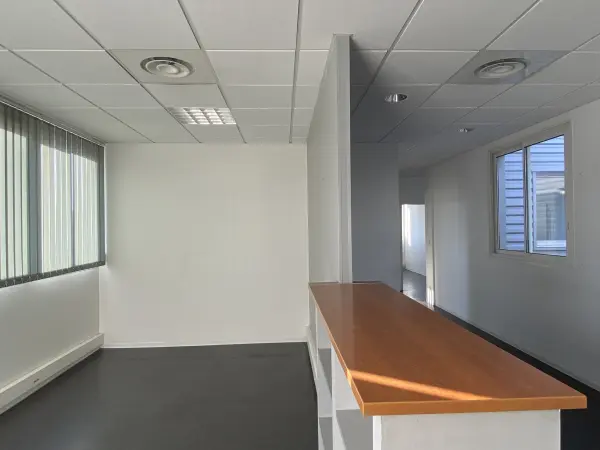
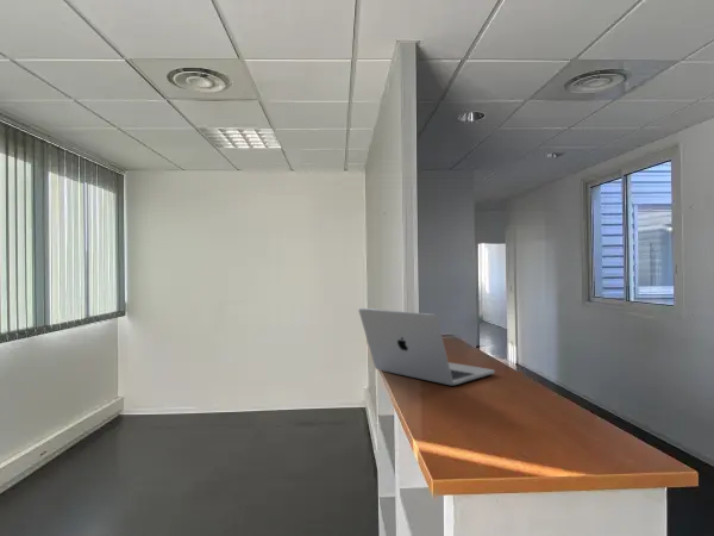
+ laptop (426, 341)
